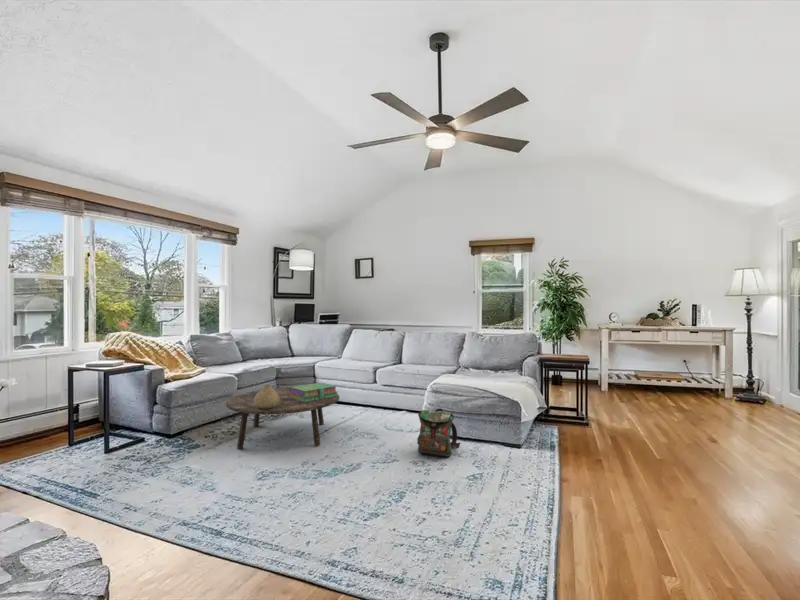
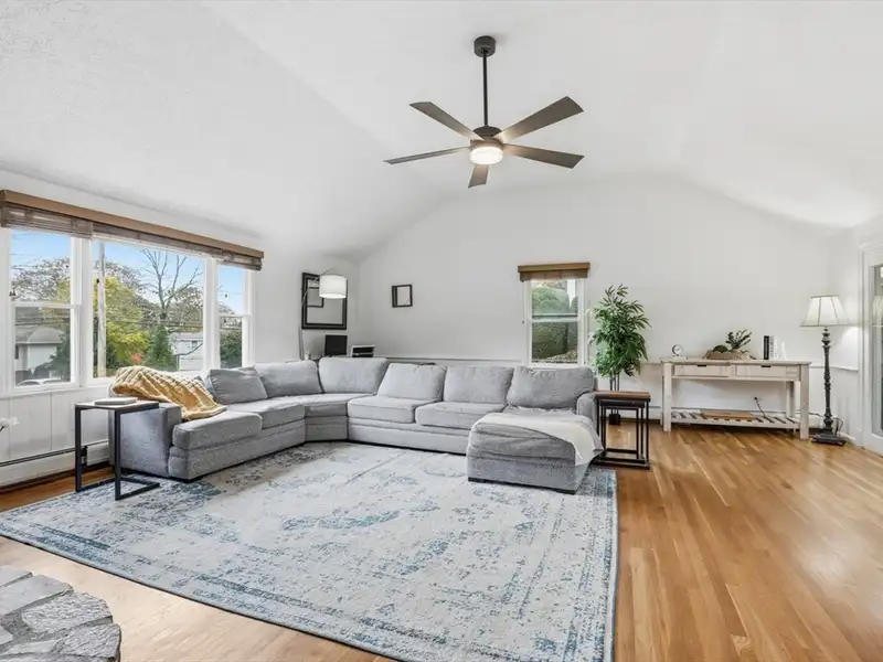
- vase (266, 396)
- backpack (440, 430)
- coffee table (284, 413)
- stack of books (313, 391)
